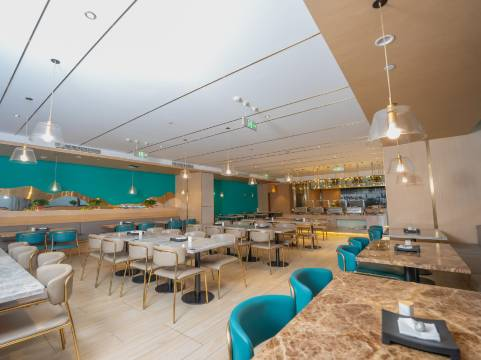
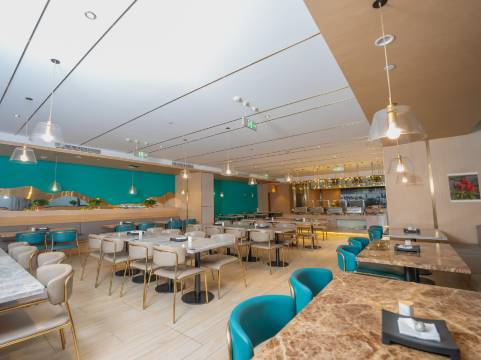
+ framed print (463, 187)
